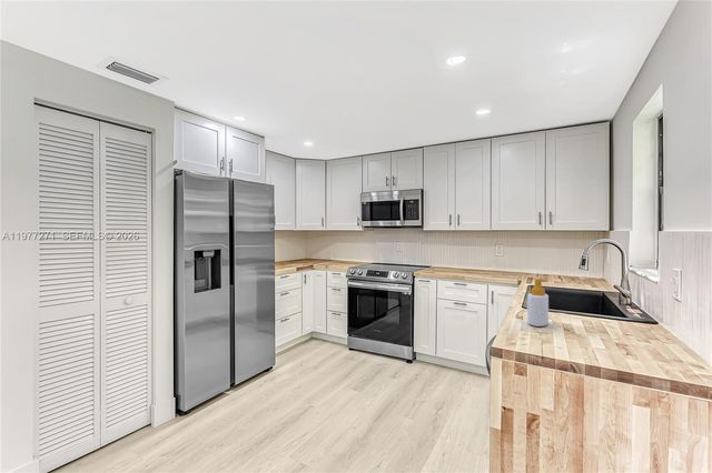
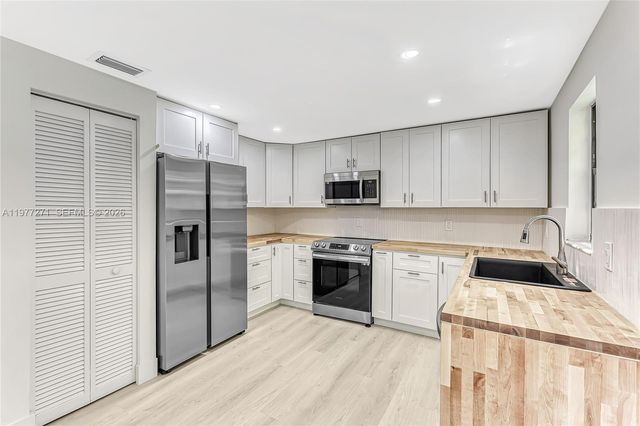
- soap bottle (537, 301)
